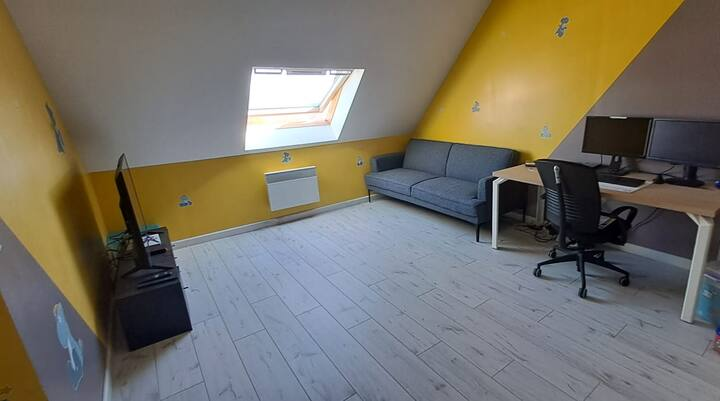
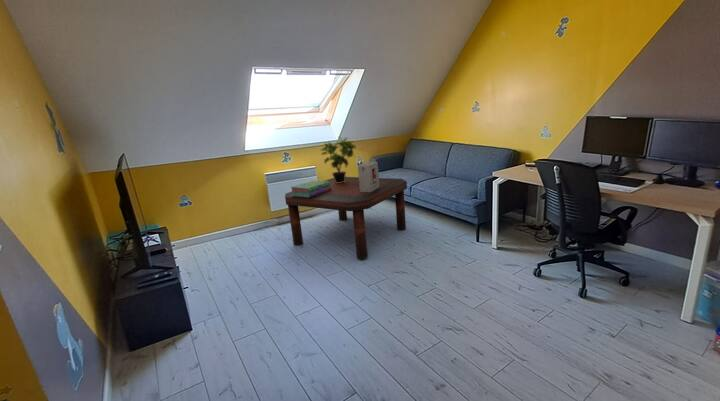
+ potted plant (340, 159)
+ coffee table (349, 210)
+ stack of books (310, 188)
+ decorative box (368, 176)
